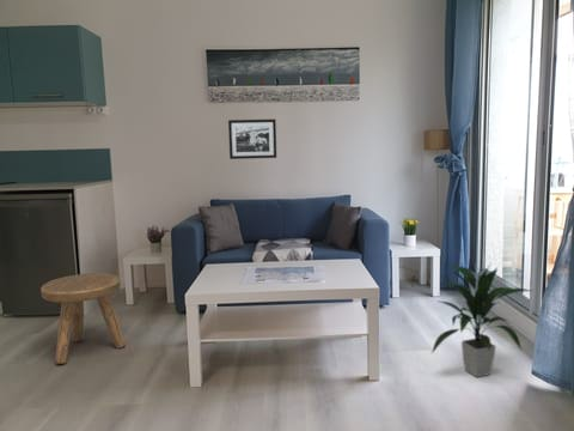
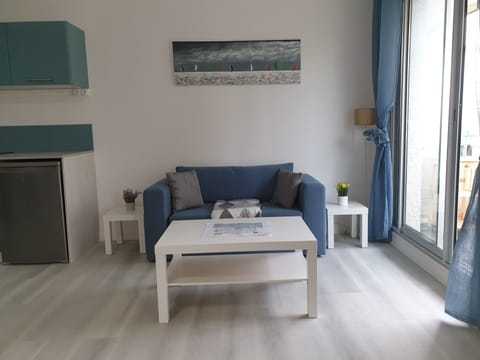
- stool (83, 316)
- picture frame (252, 139)
- indoor plant (474, 316)
